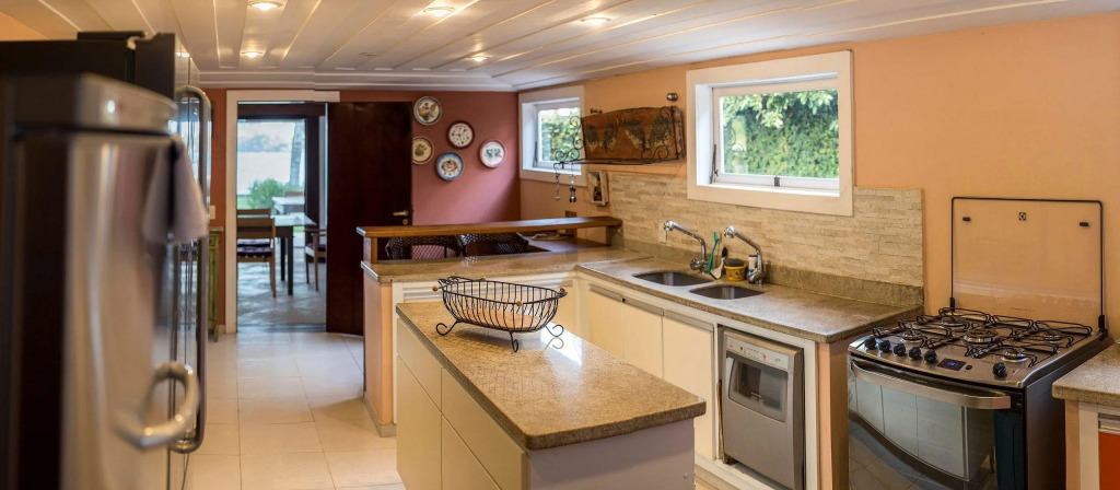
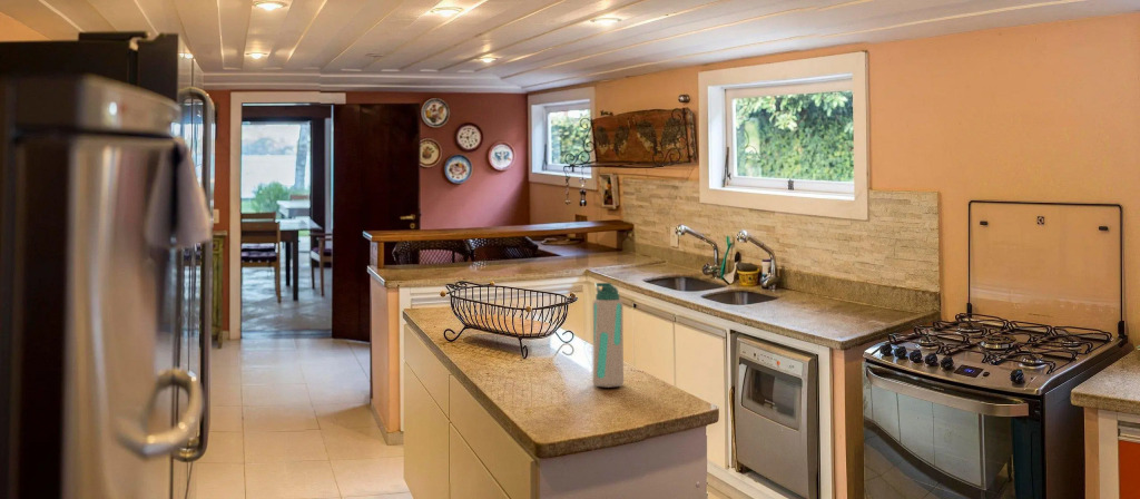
+ water bottle (607, 334)
